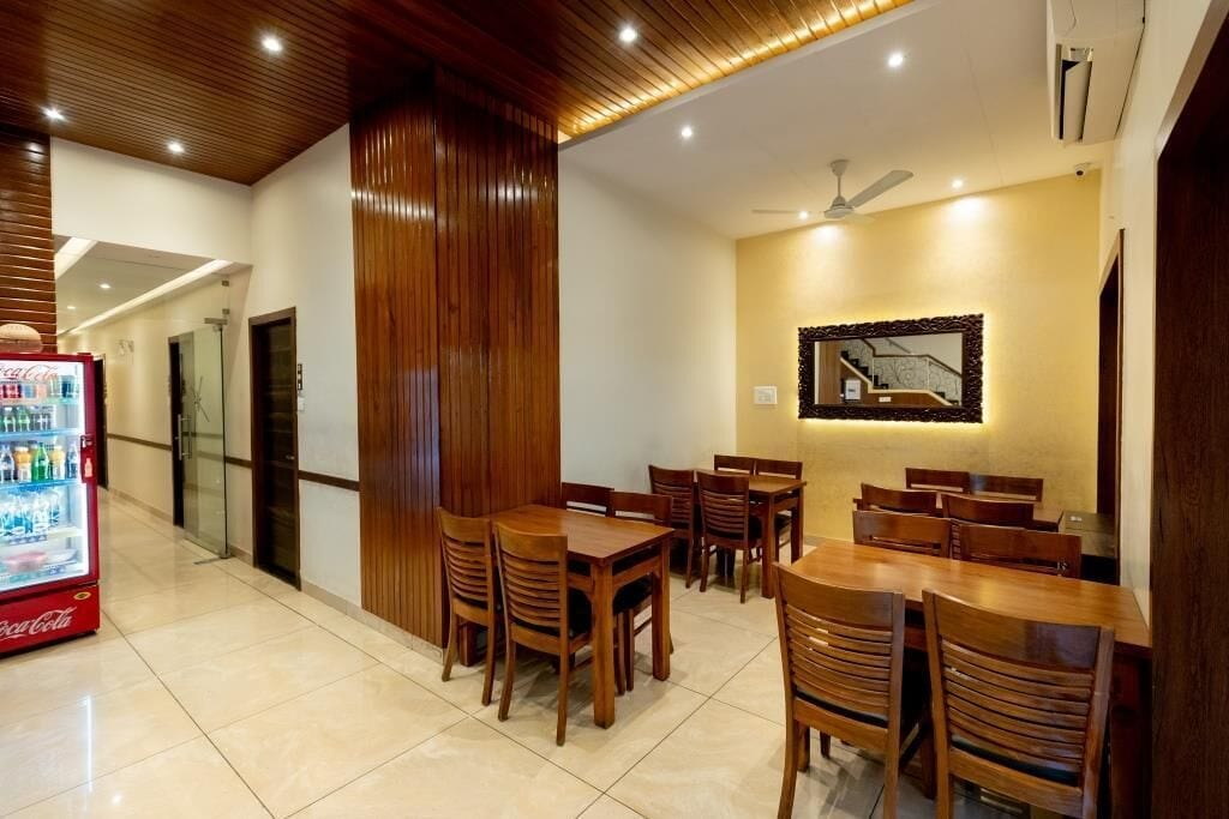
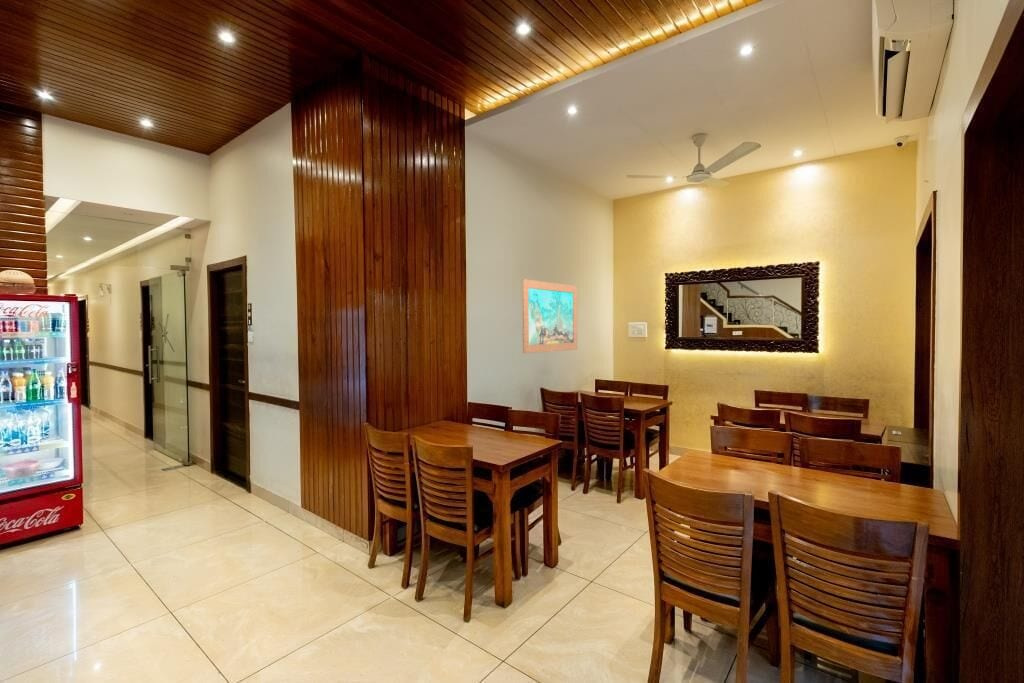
+ wall art (551, 317)
